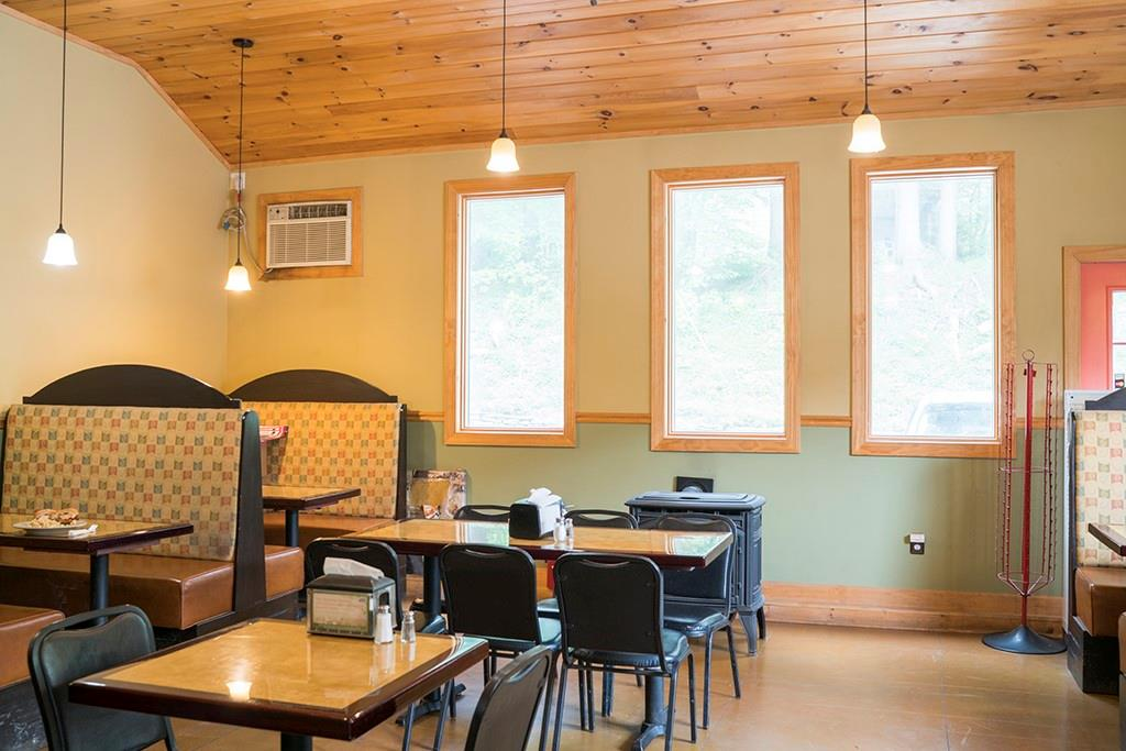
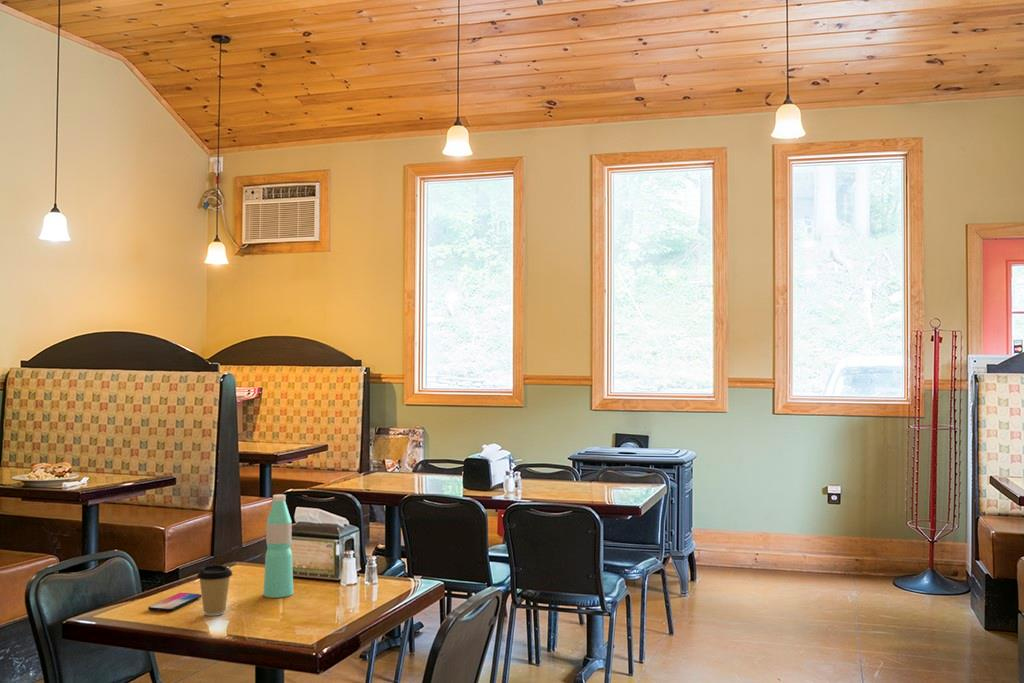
+ coffee cup (214, 590)
+ water bottle (278, 544)
+ smartphone (175, 601)
